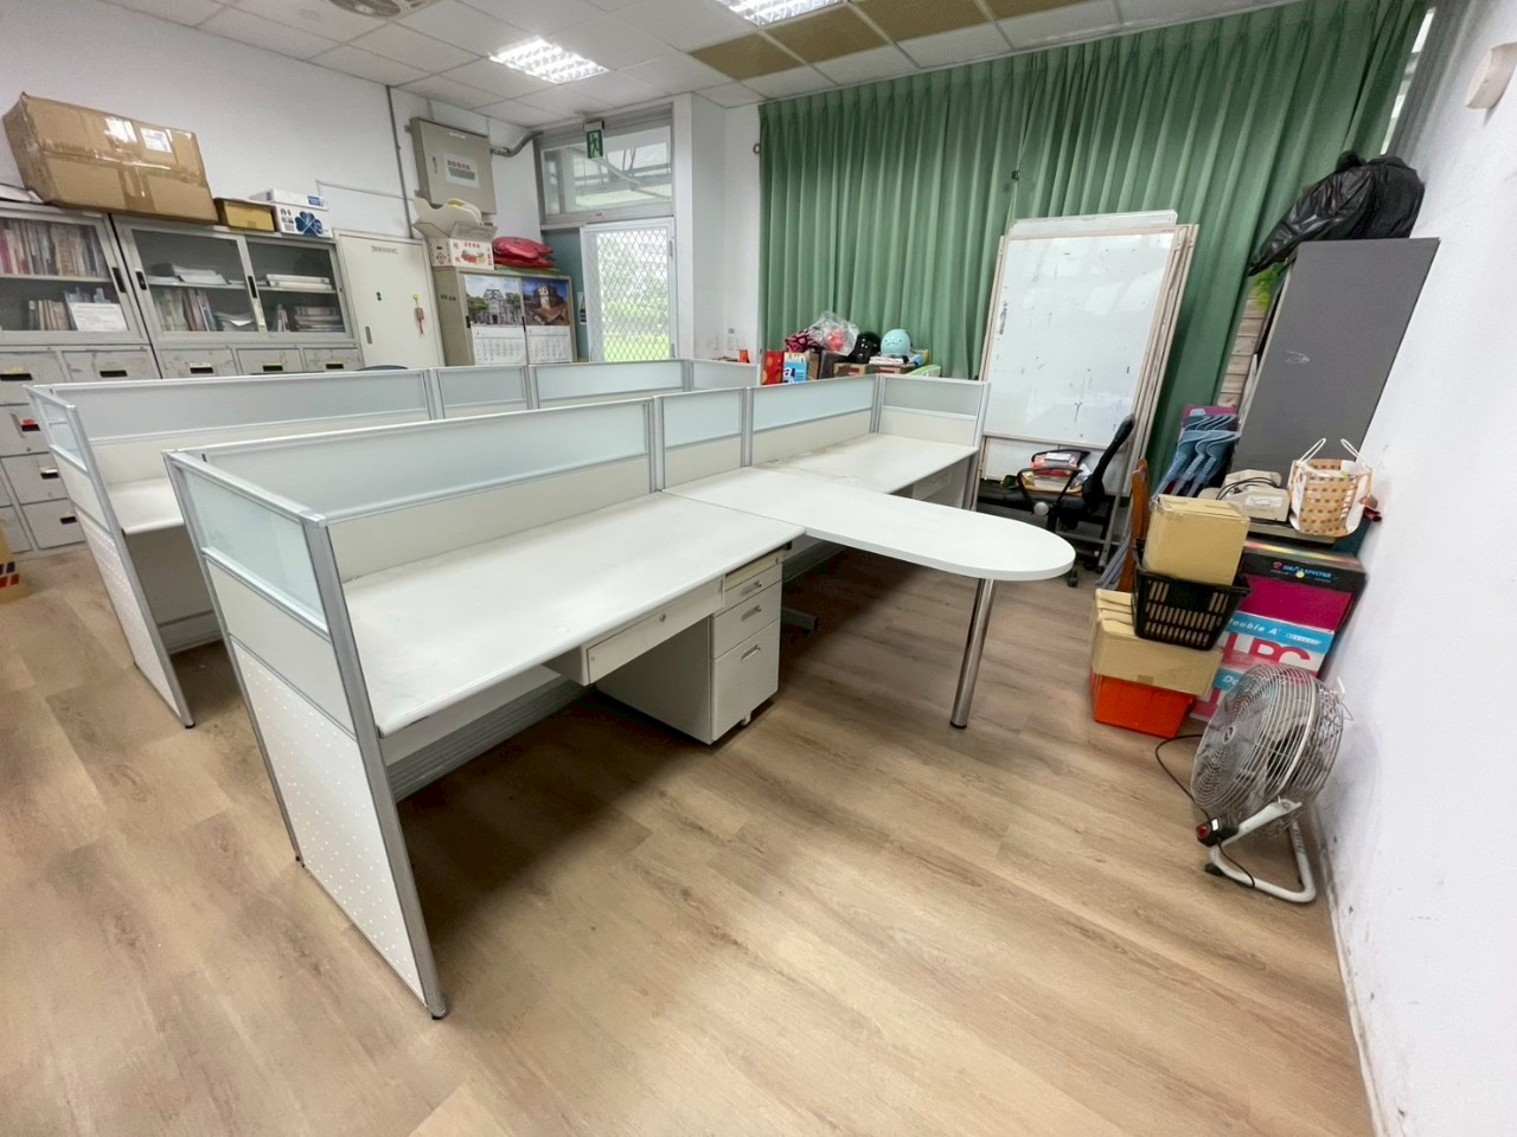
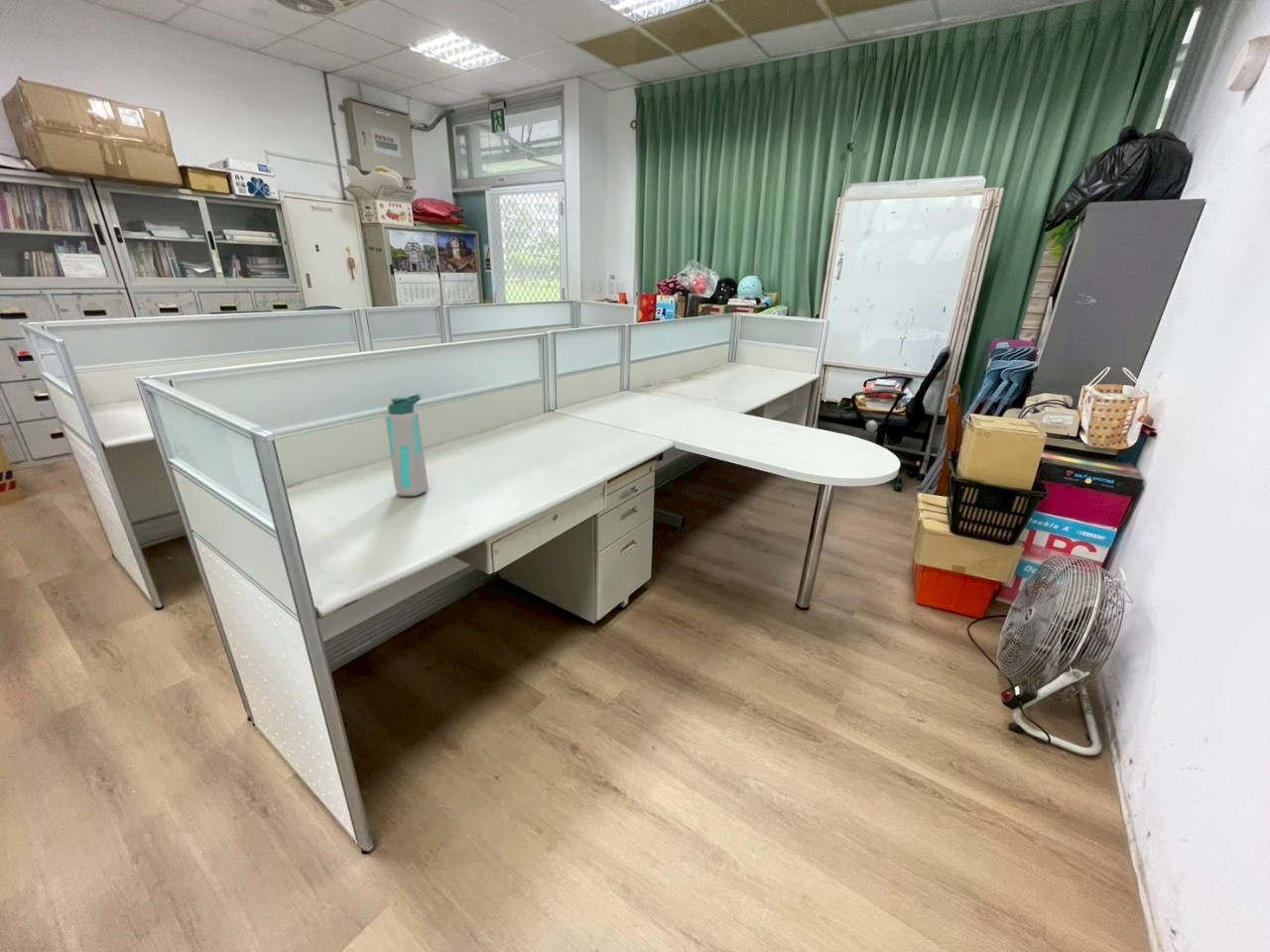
+ water bottle (409, 445)
